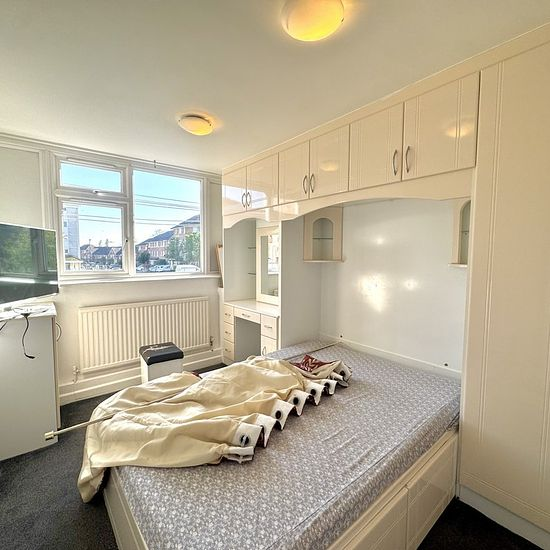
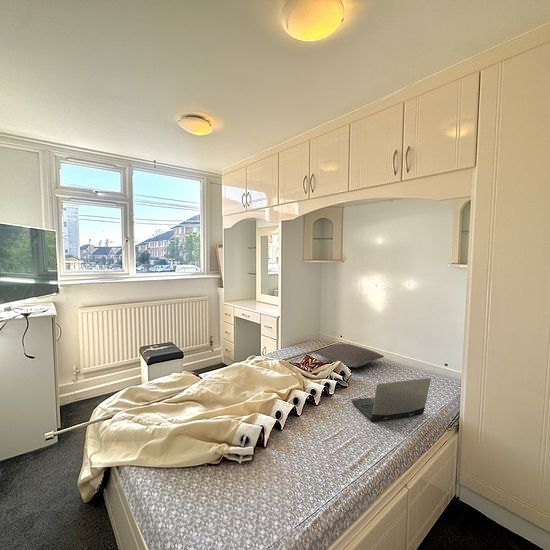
+ laptop computer (389, 391)
+ pillow (348, 354)
